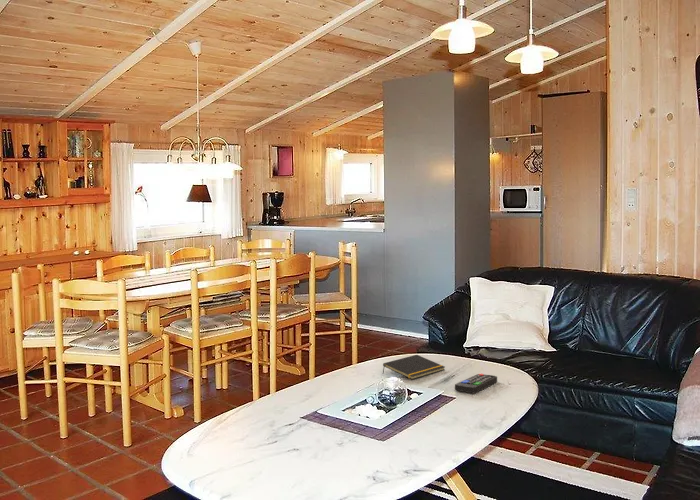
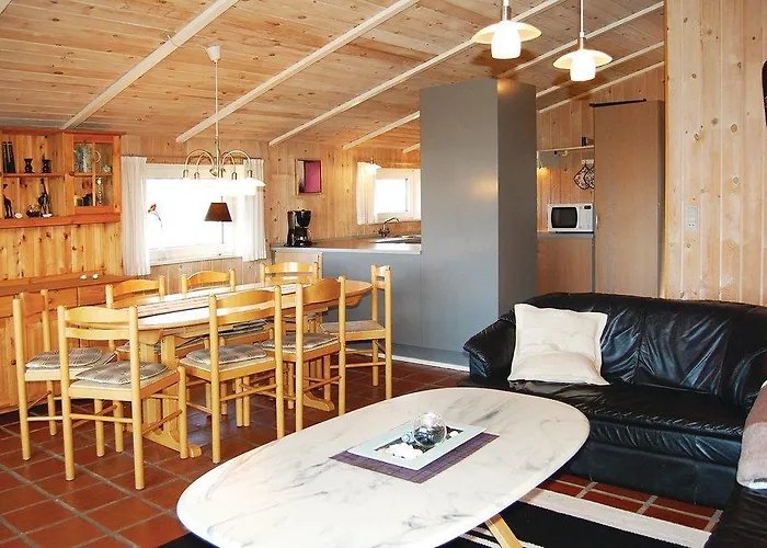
- remote control (476, 382)
- notepad (414, 366)
